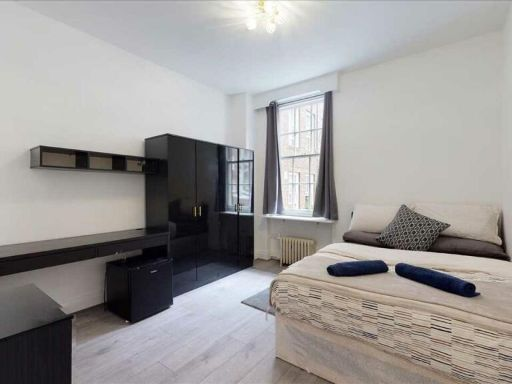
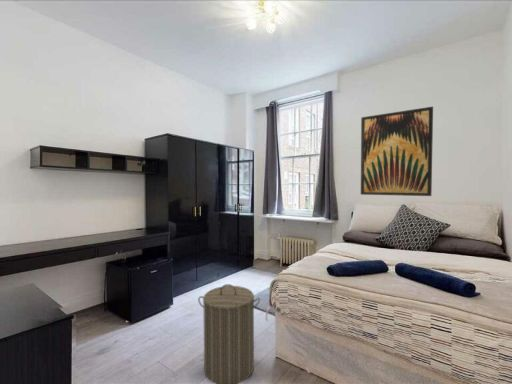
+ wall art (394, 154)
+ laundry hamper (229, 325)
